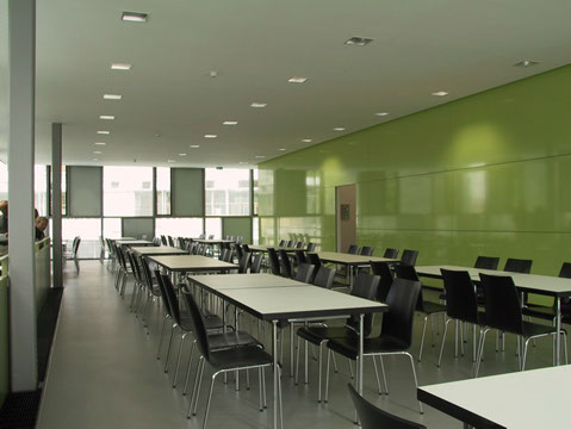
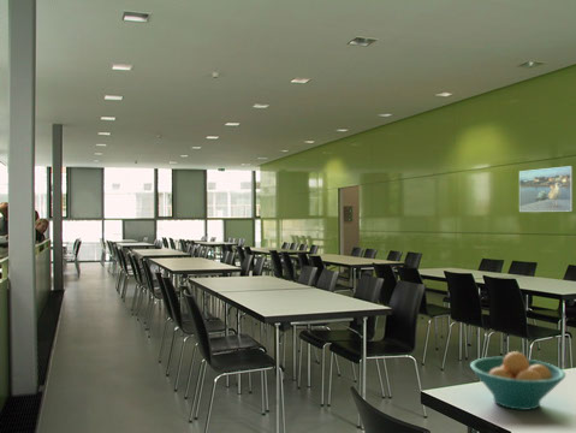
+ fruit bowl (516, 378)
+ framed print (544, 190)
